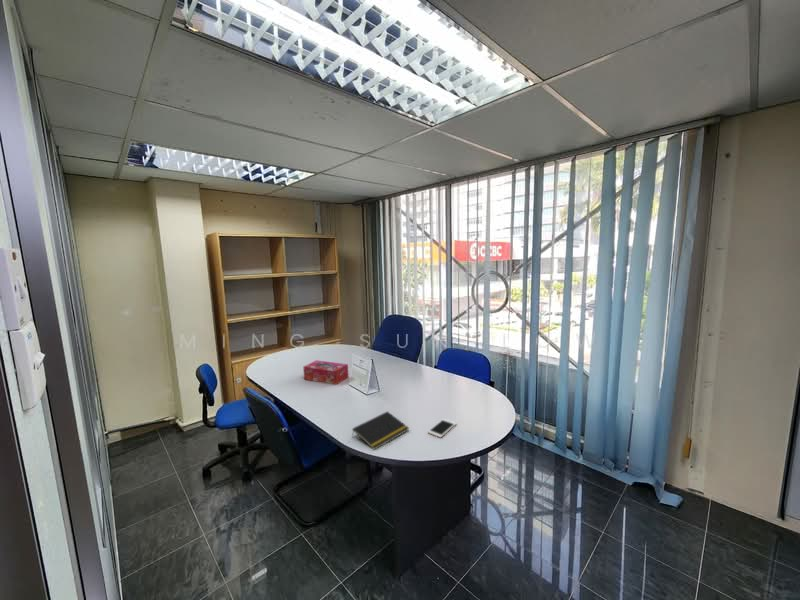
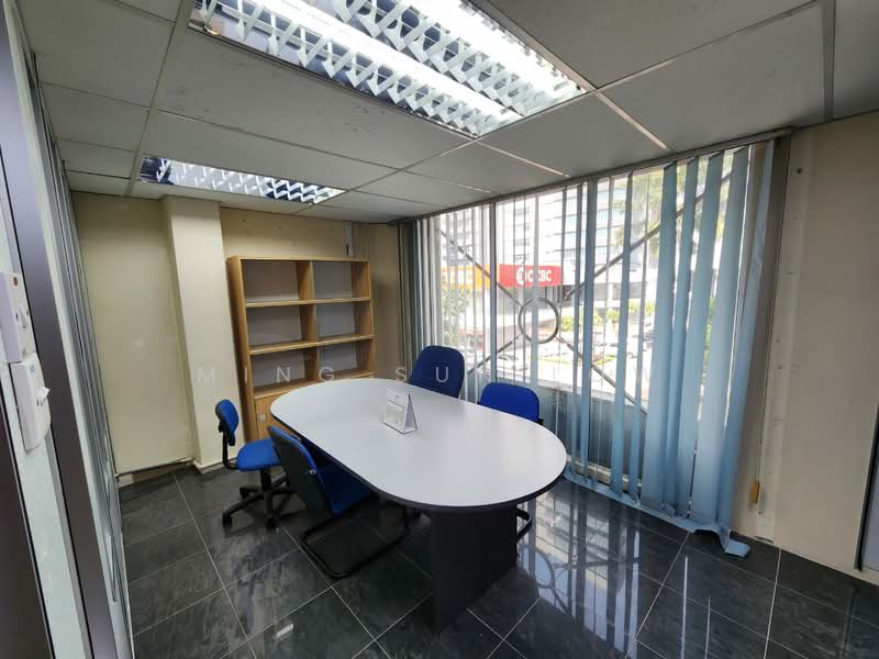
- cell phone (442, 427)
- tissue box (326, 371)
- notepad (381, 429)
